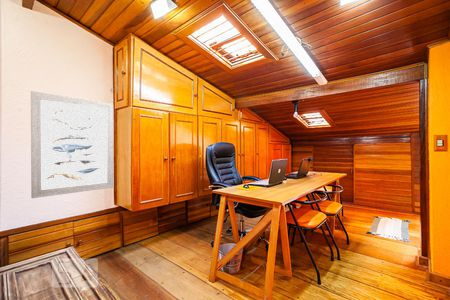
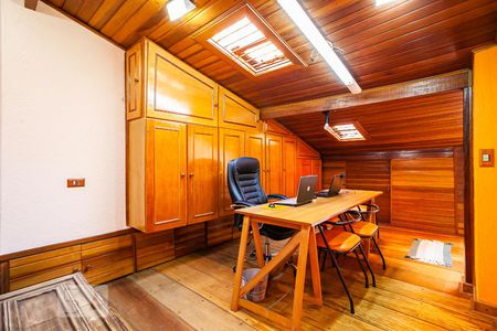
- wall art (77, 145)
